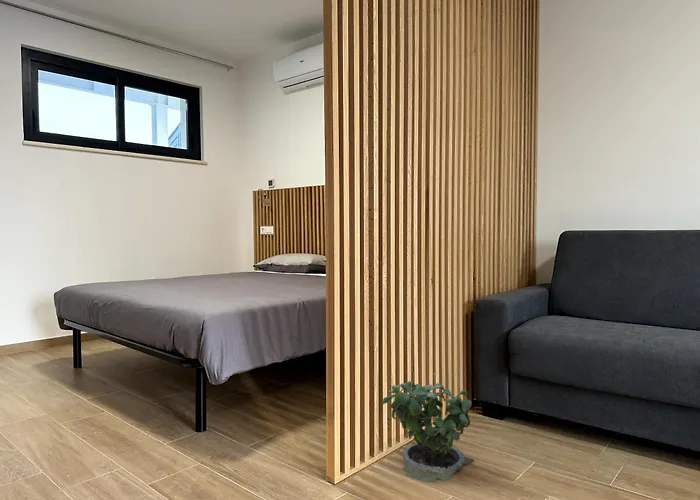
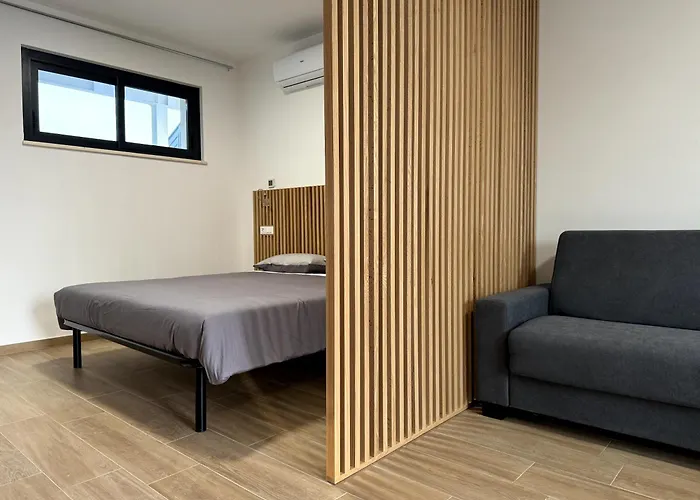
- potted plant (428, 420)
